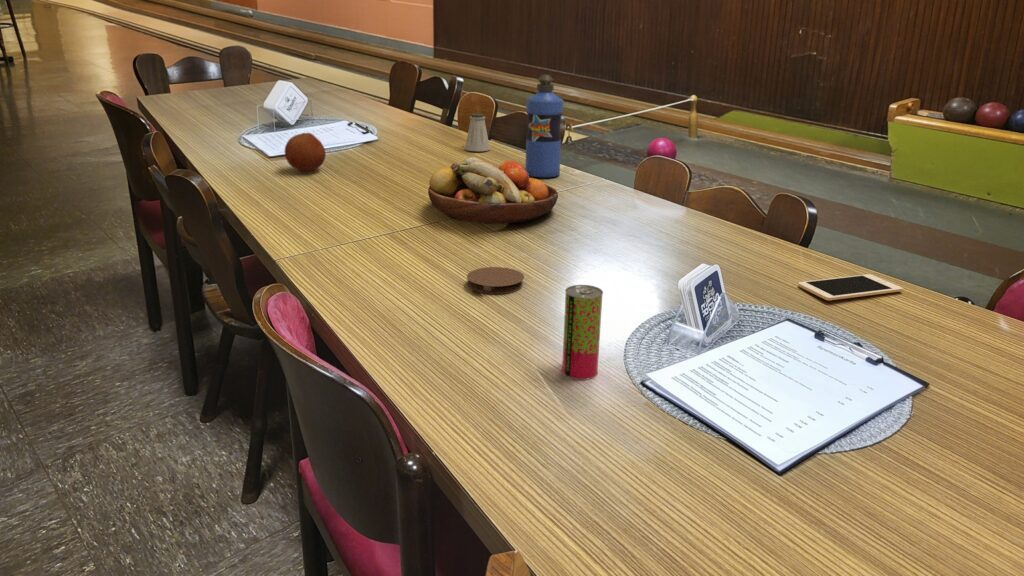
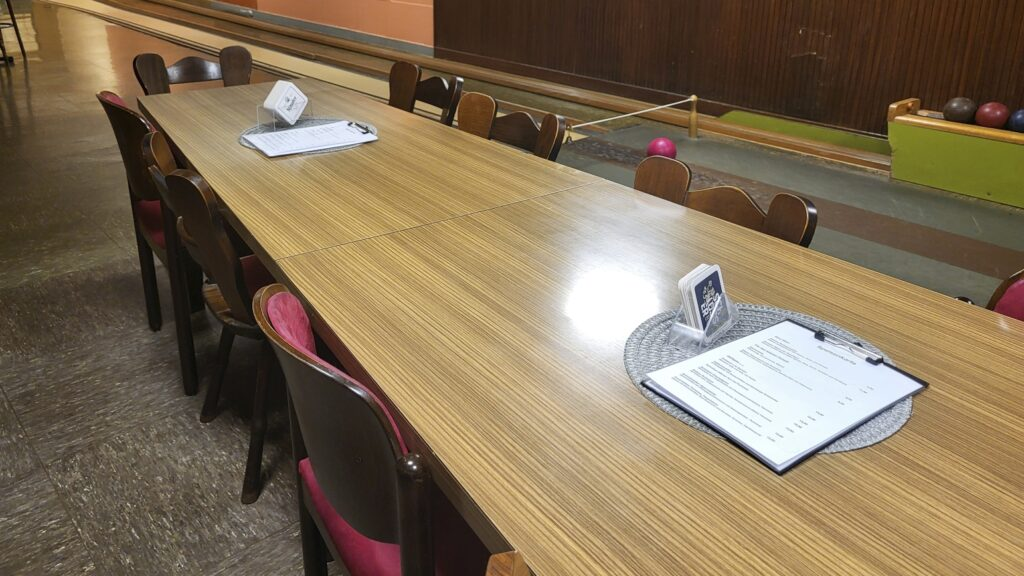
- fruit (304, 151)
- beverage can (581, 332)
- fruit bowl (493, 184)
- cell phone (849, 286)
- coaster (495, 280)
- saltshaker (477, 131)
- water bottle (544, 125)
